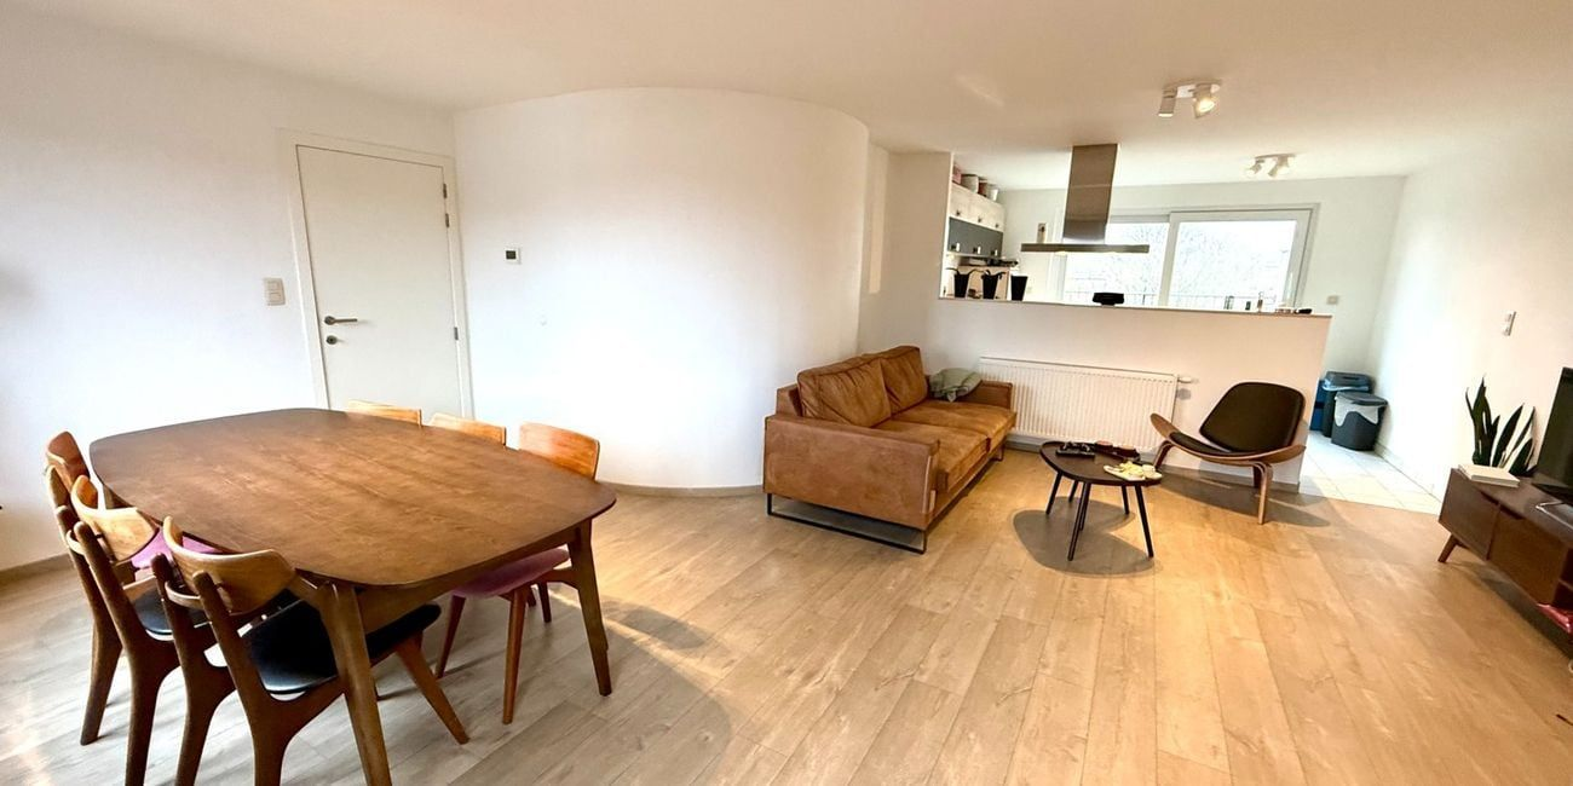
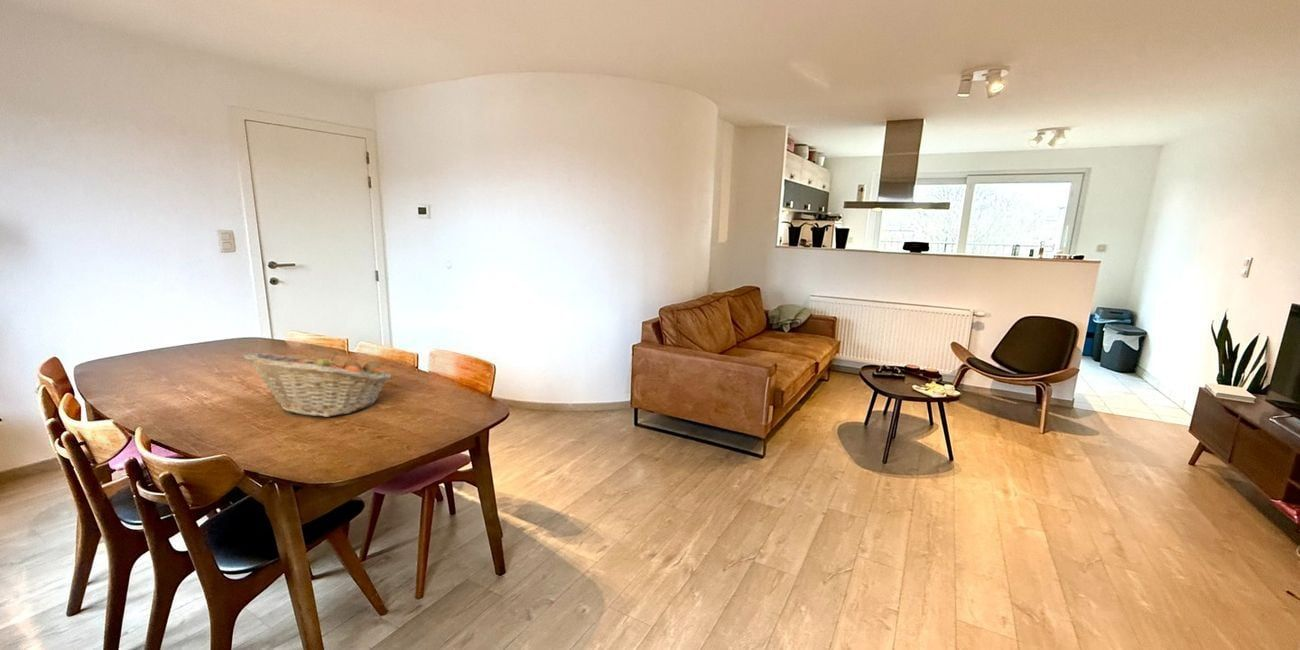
+ fruit basket (321, 376)
